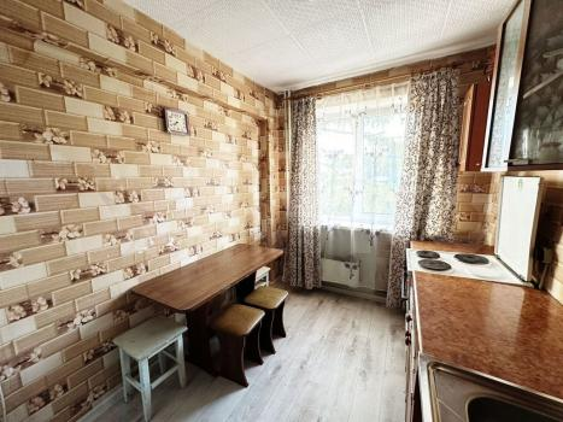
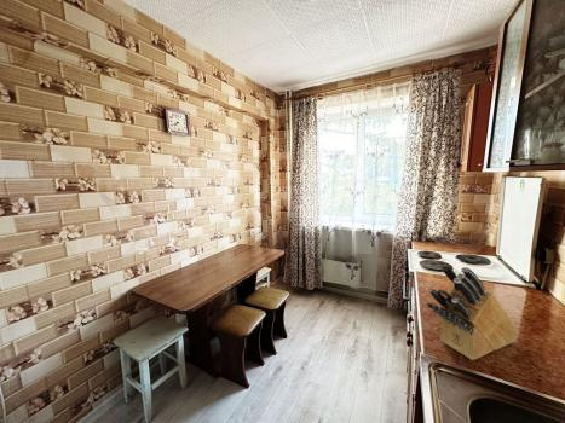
+ knife block (474, 303)
